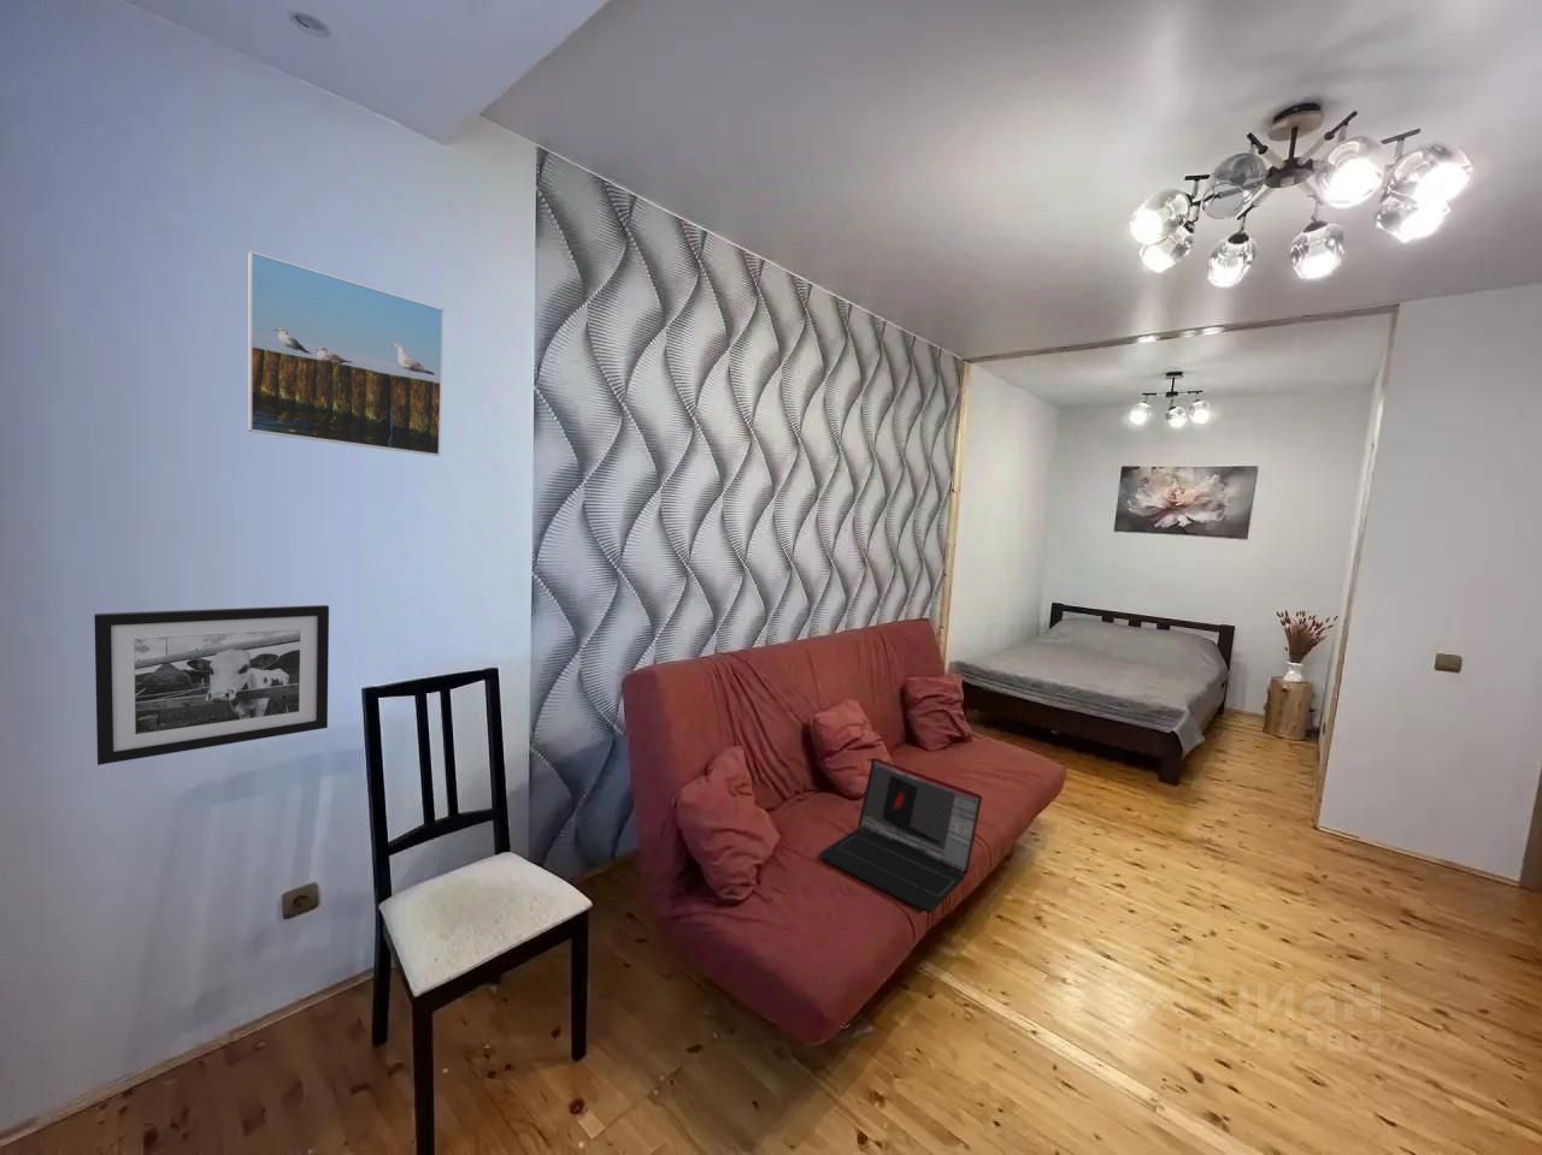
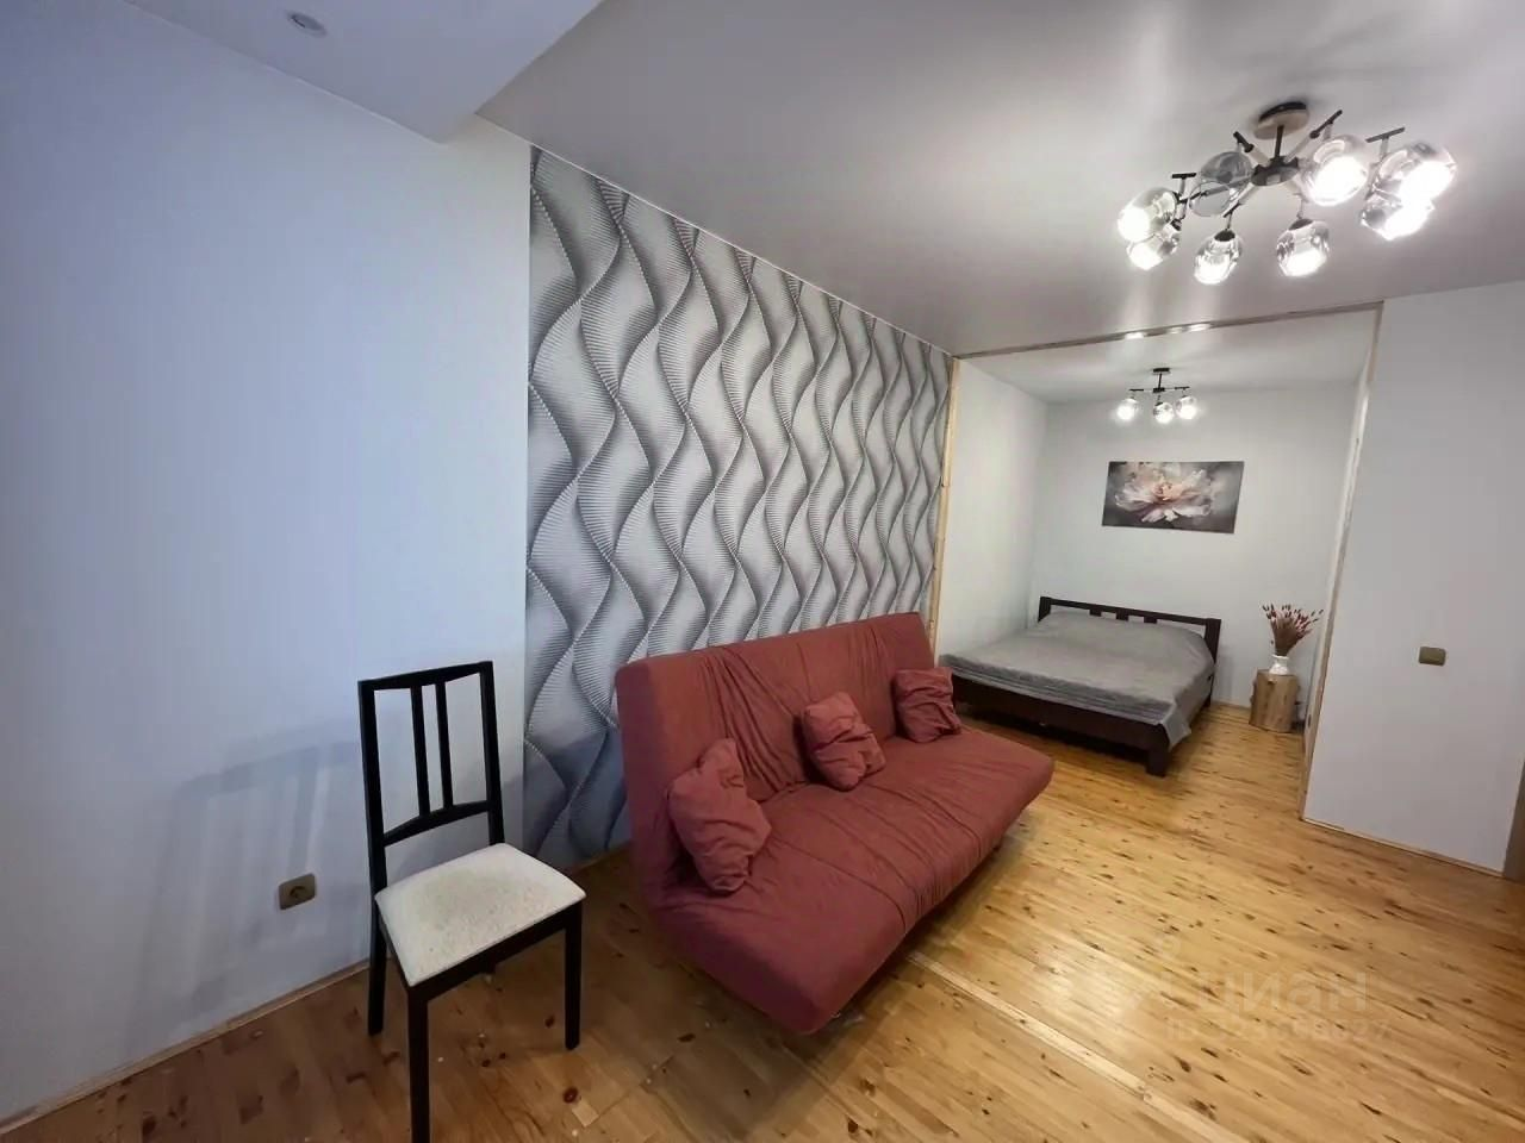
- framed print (353, 364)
- picture frame (223, 676)
- laptop (898, 826)
